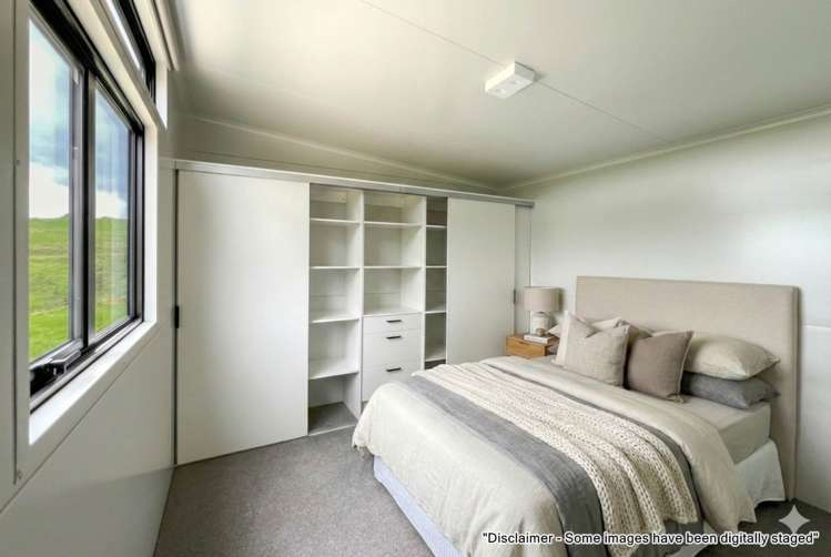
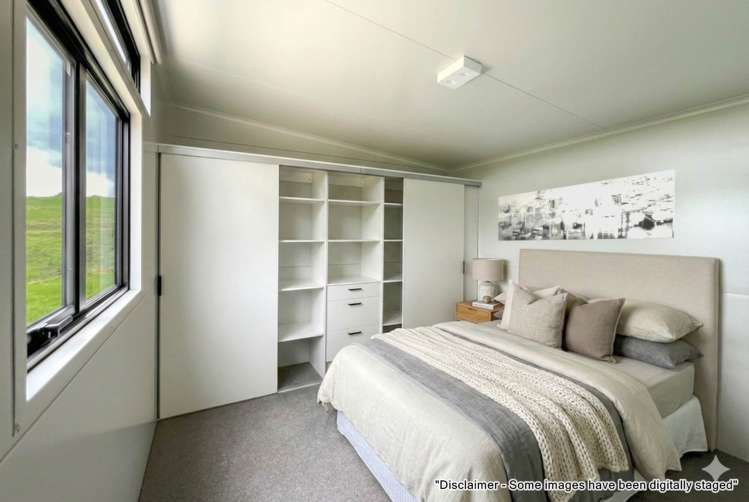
+ wall art (567, 213)
